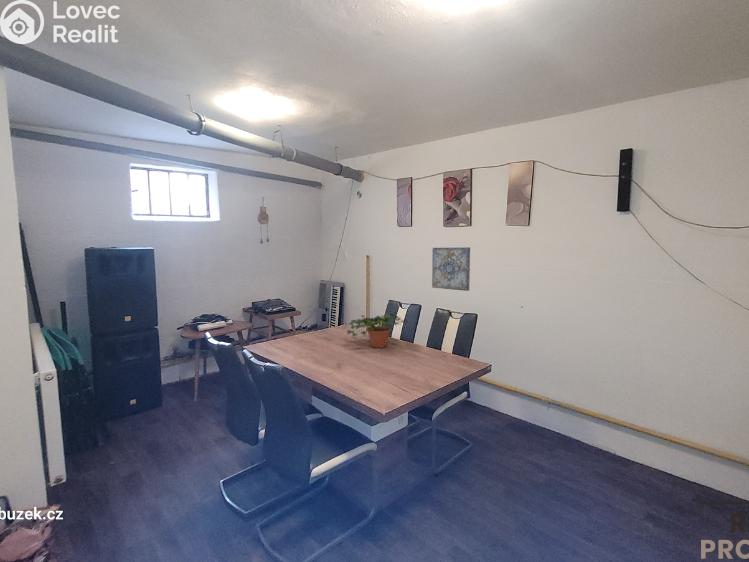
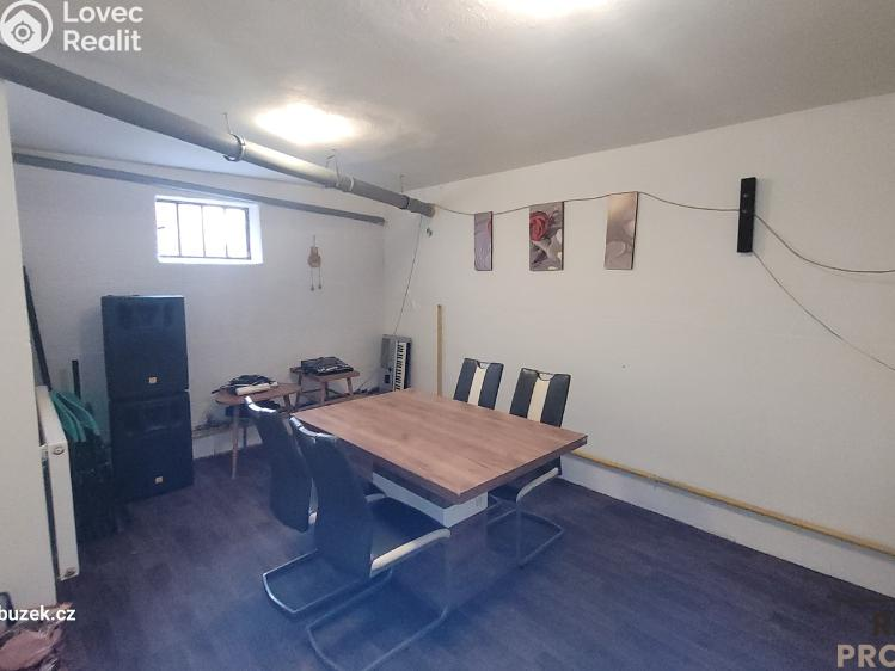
- potted plant (374, 328)
- wall art (450, 268)
